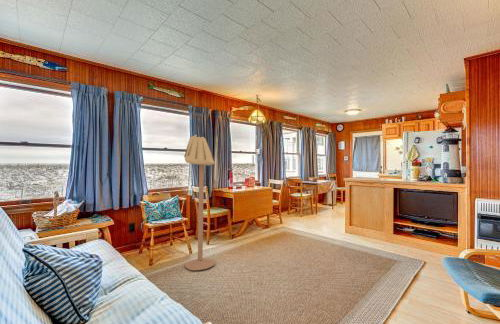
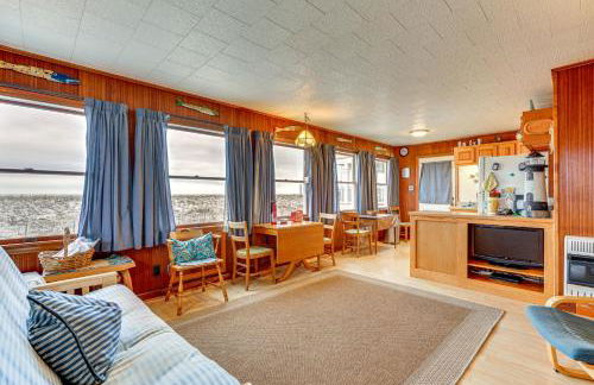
- floor lamp (200, 198)
